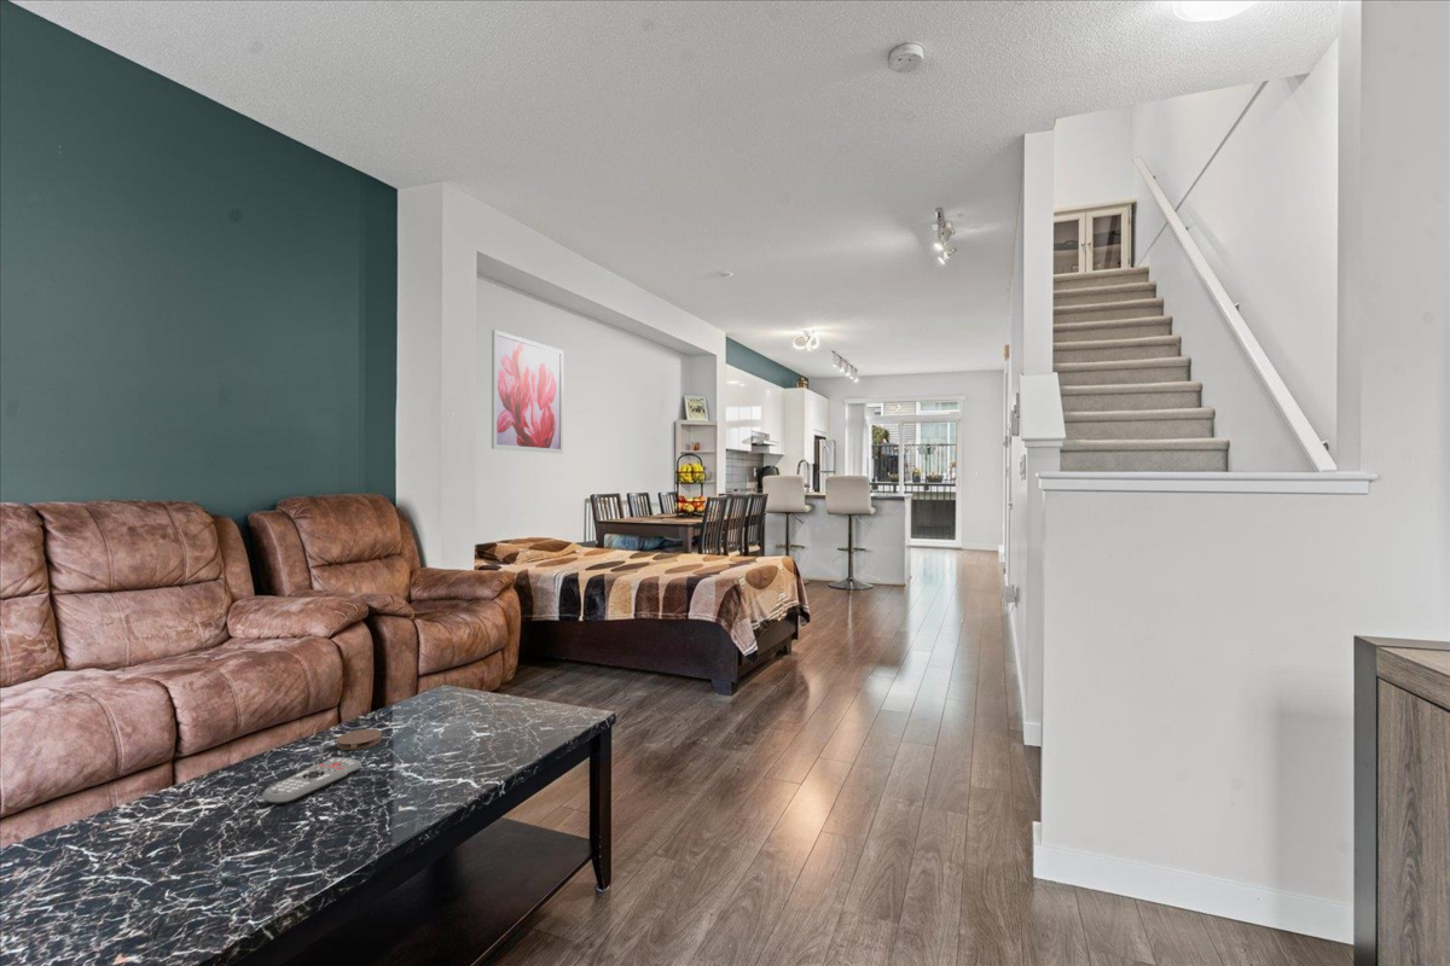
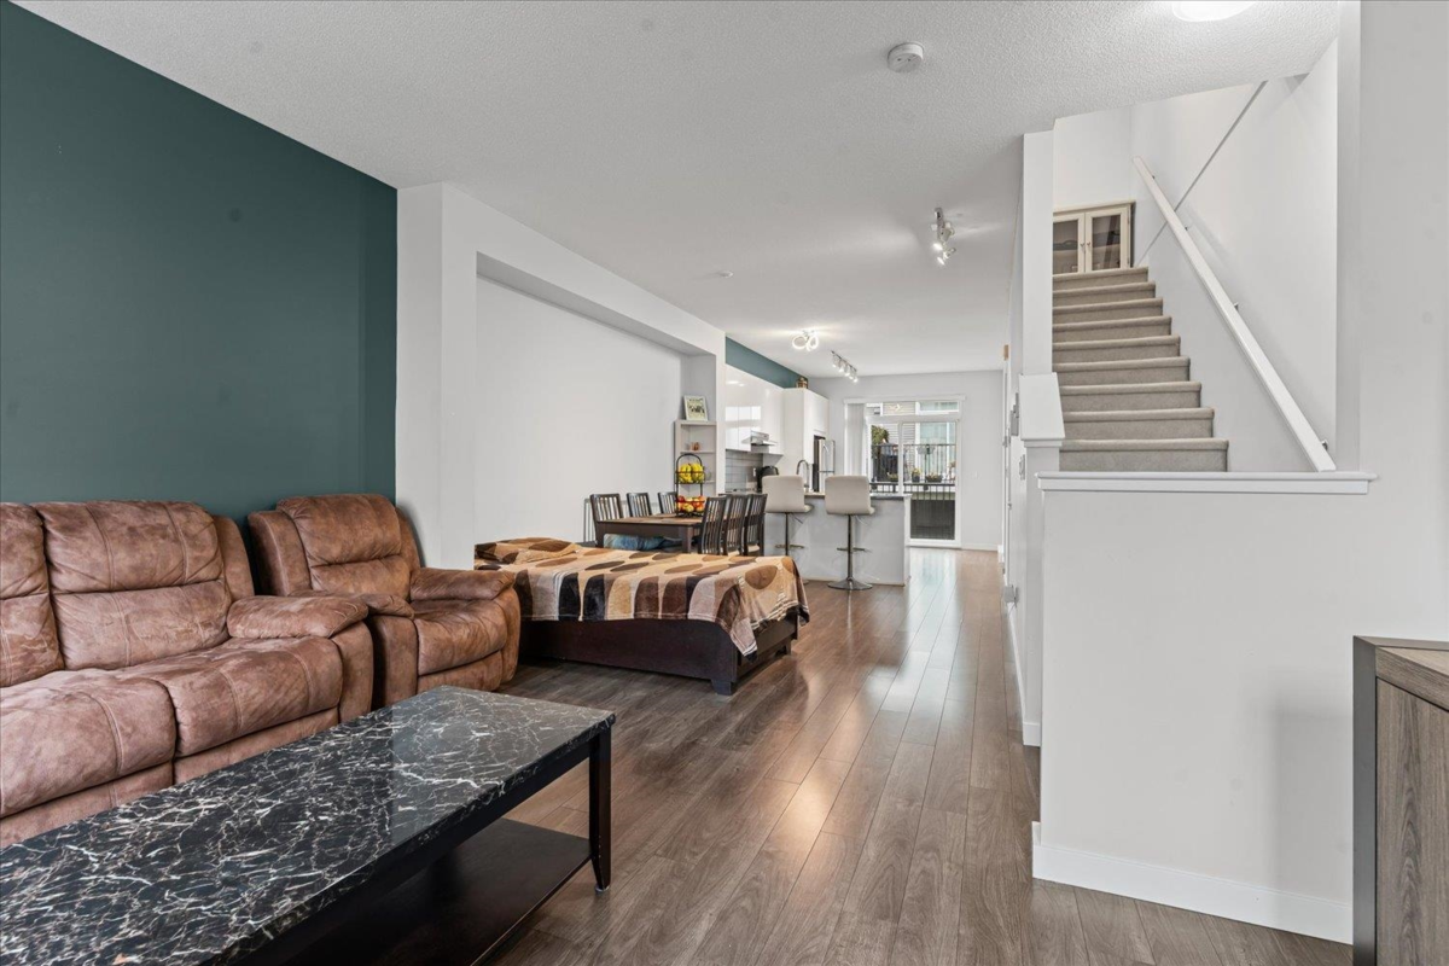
- wall art (529, 396)
- remote control (312, 780)
- coaster (359, 739)
